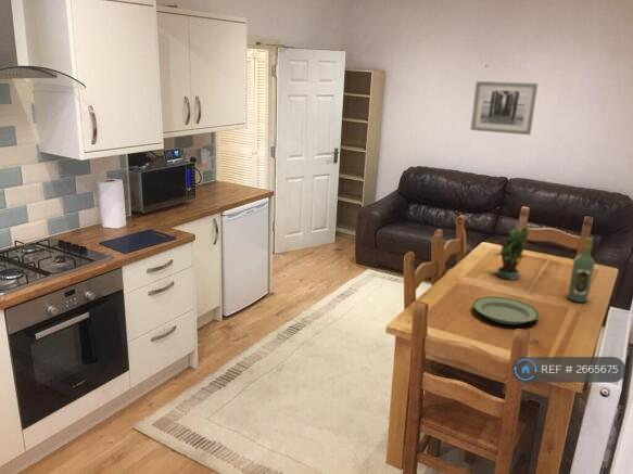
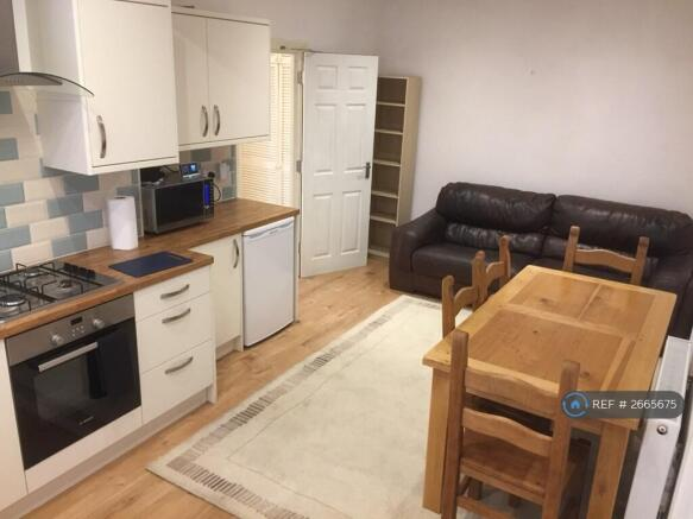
- plate (505, 311)
- wall art (503, 107)
- potted plant (512, 249)
- wine bottle (582, 269)
